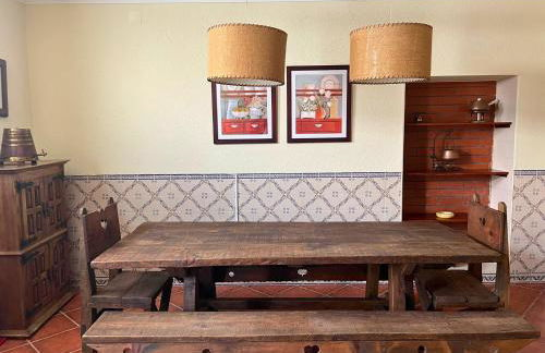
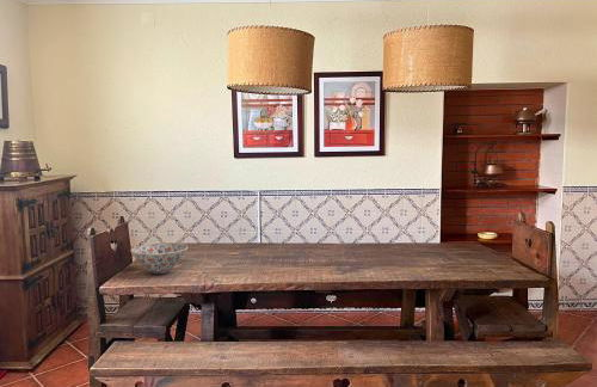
+ bowl (160, 260)
